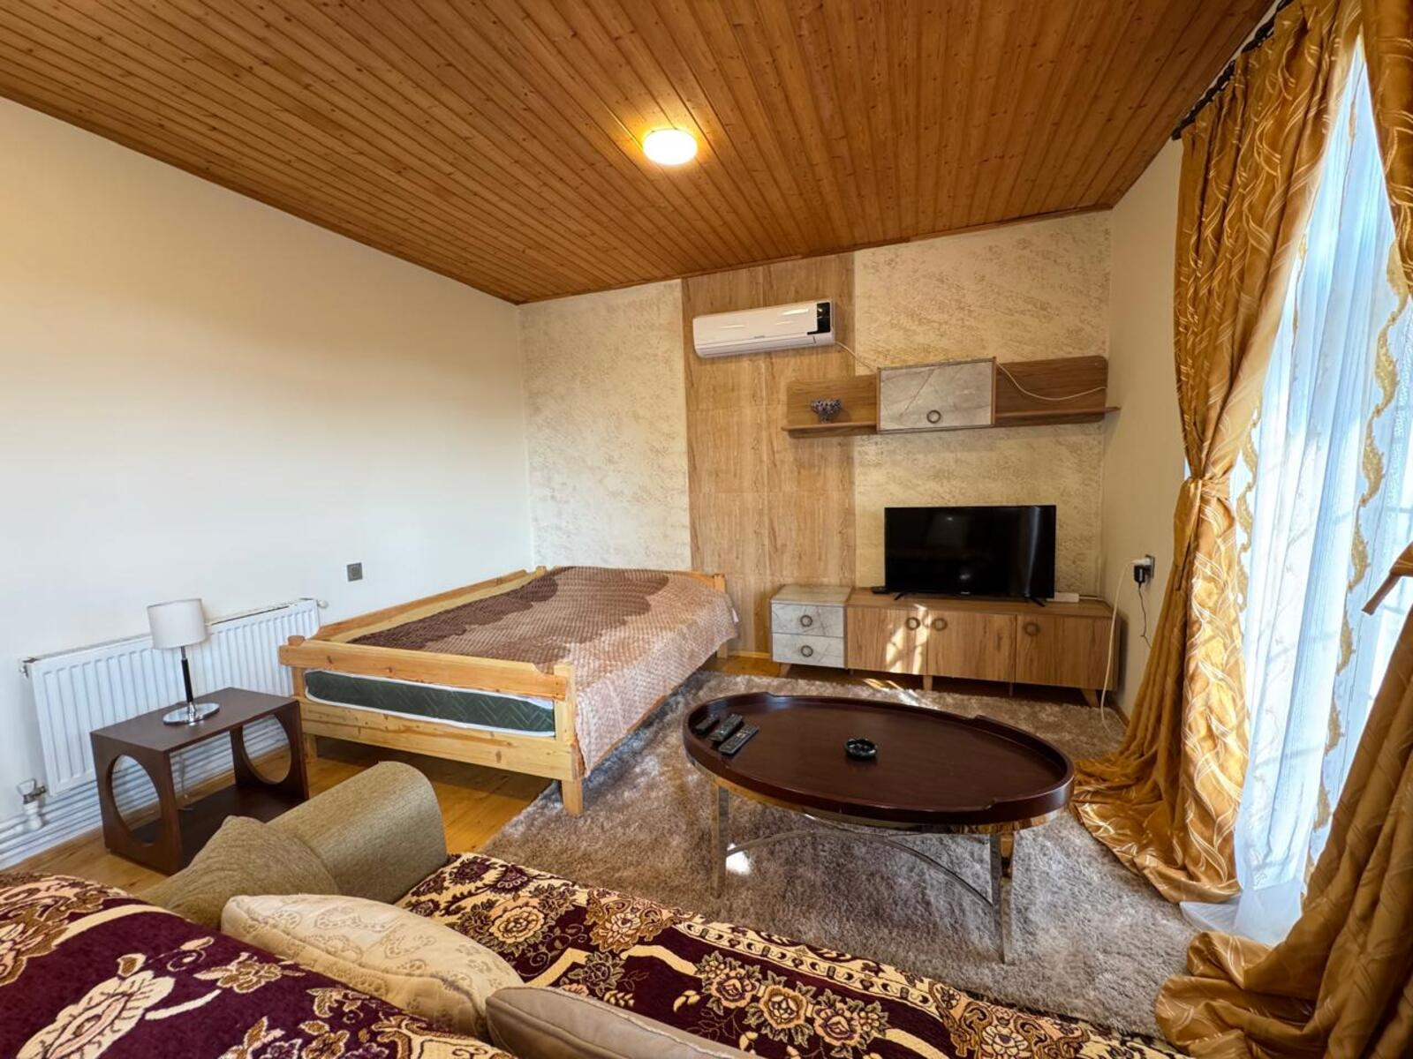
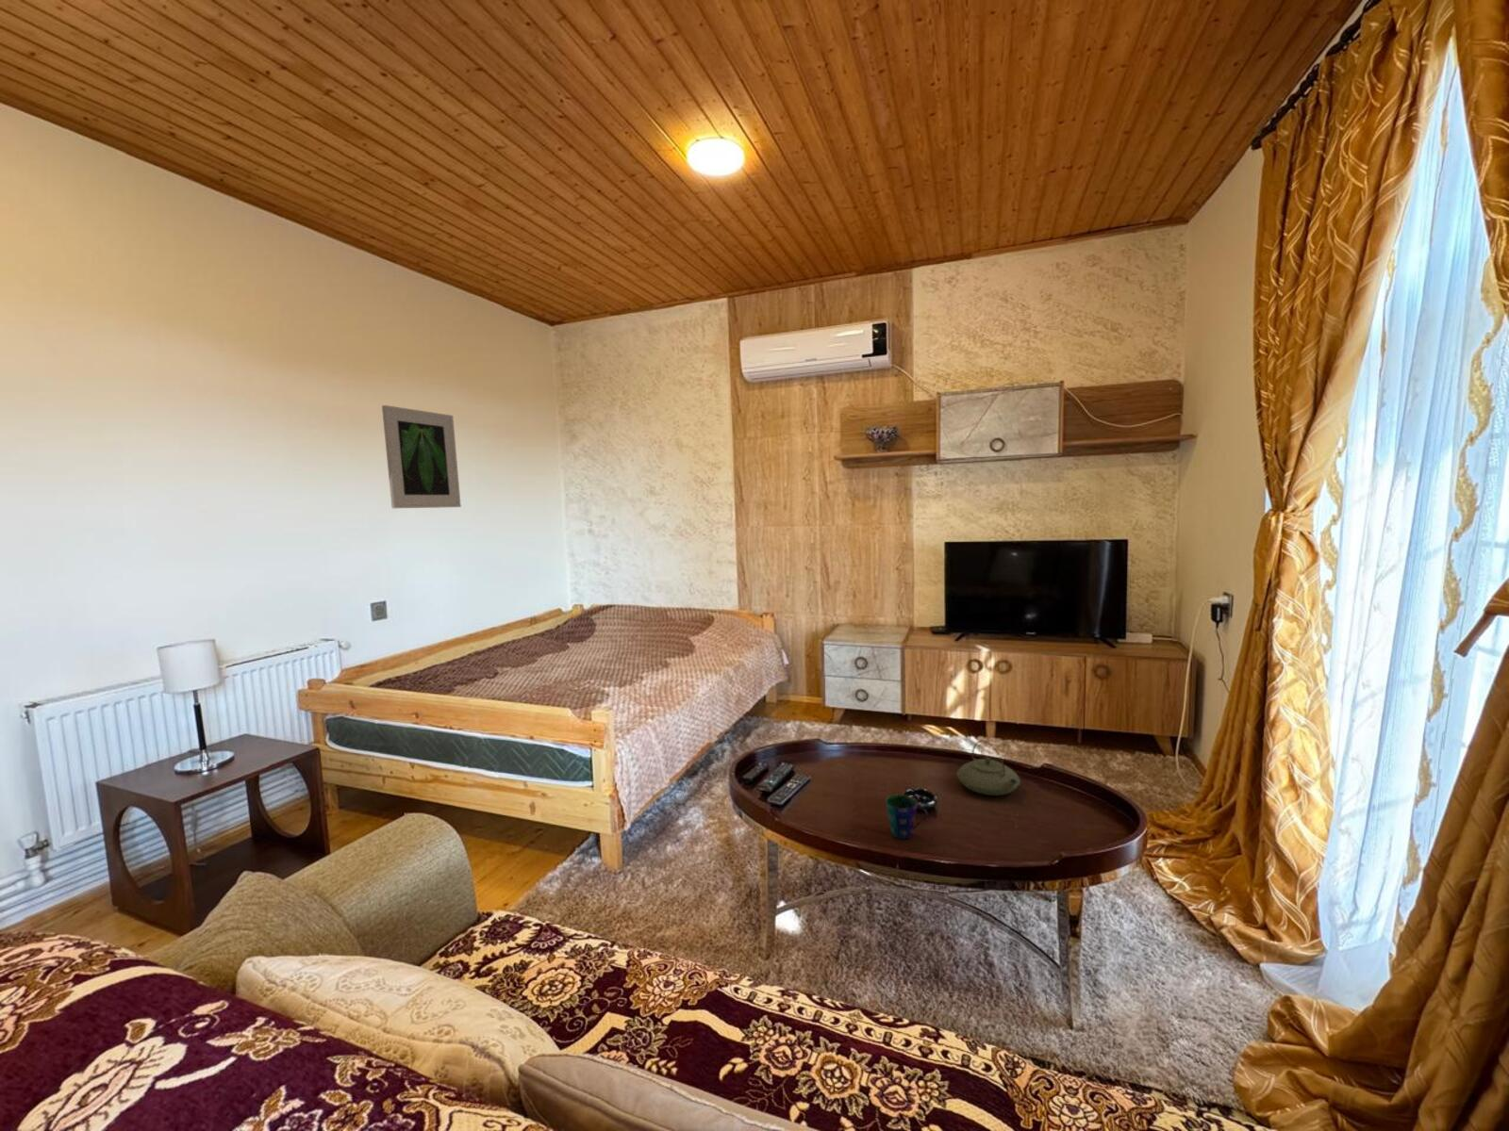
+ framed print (423, 459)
+ cup (907, 819)
+ teapot (990, 765)
